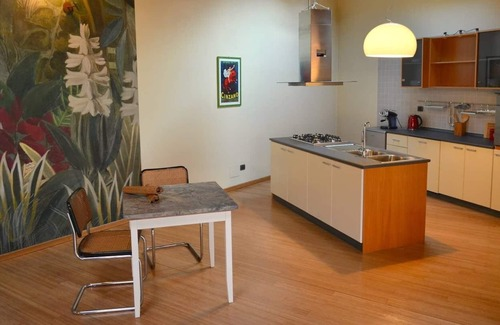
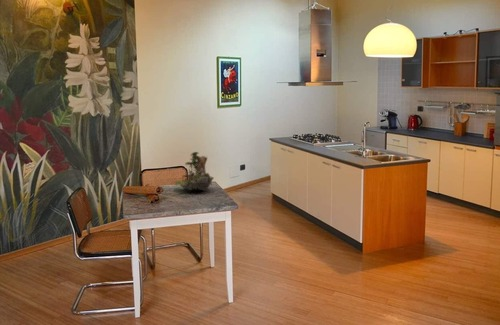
+ plant (194, 170)
